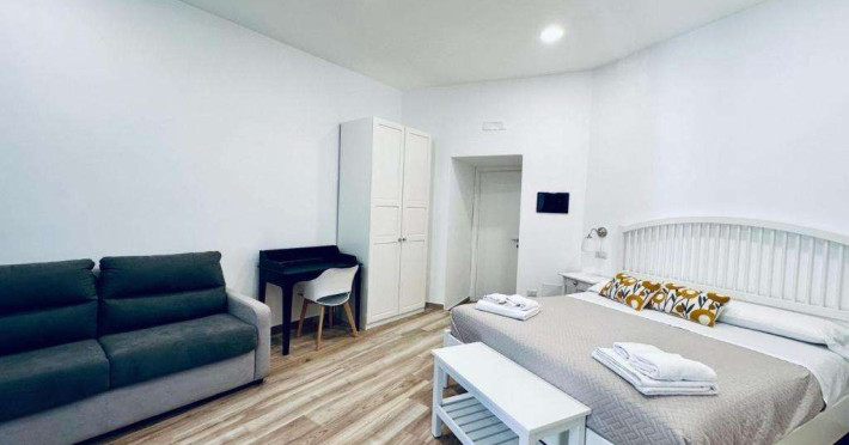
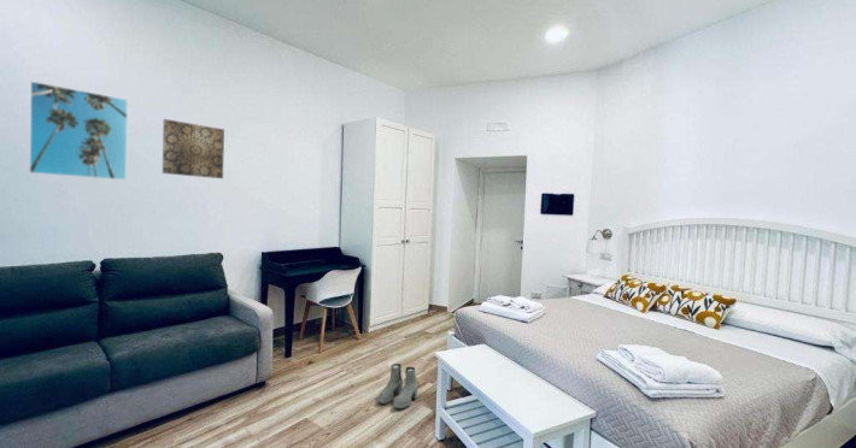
+ wall art (194, 149)
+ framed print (81, 134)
+ boots (399, 384)
